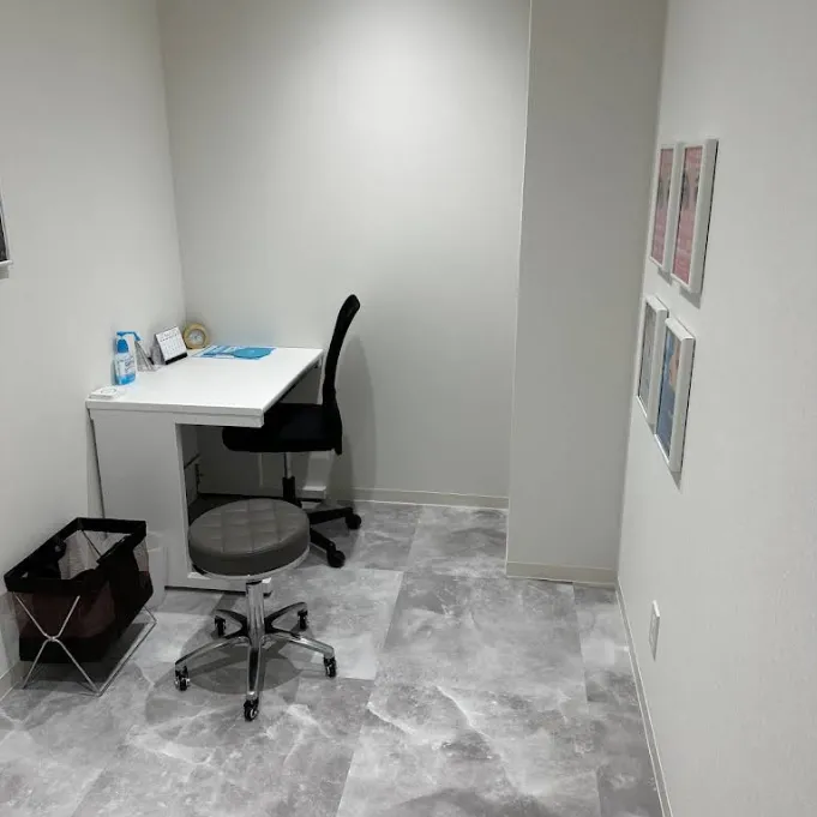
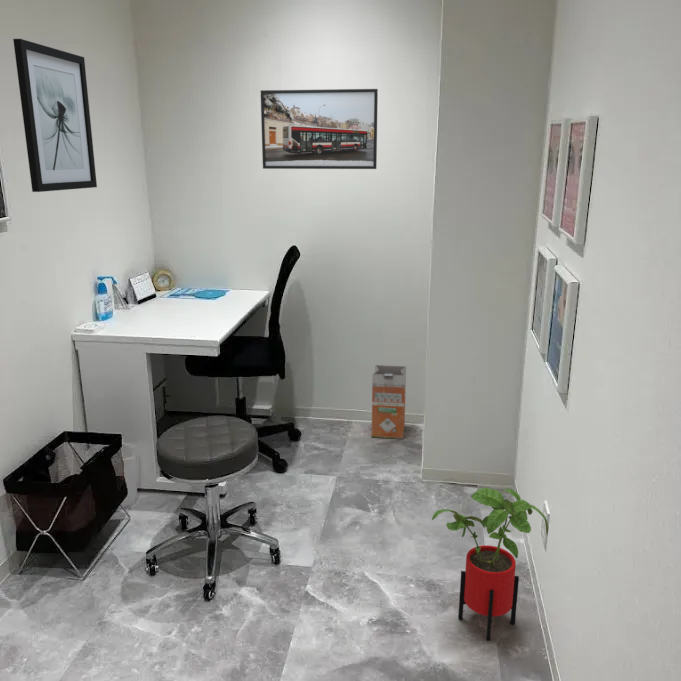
+ wall art (59, 121)
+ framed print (318, 129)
+ house plant (488, 554)
+ waste bin (388, 401)
